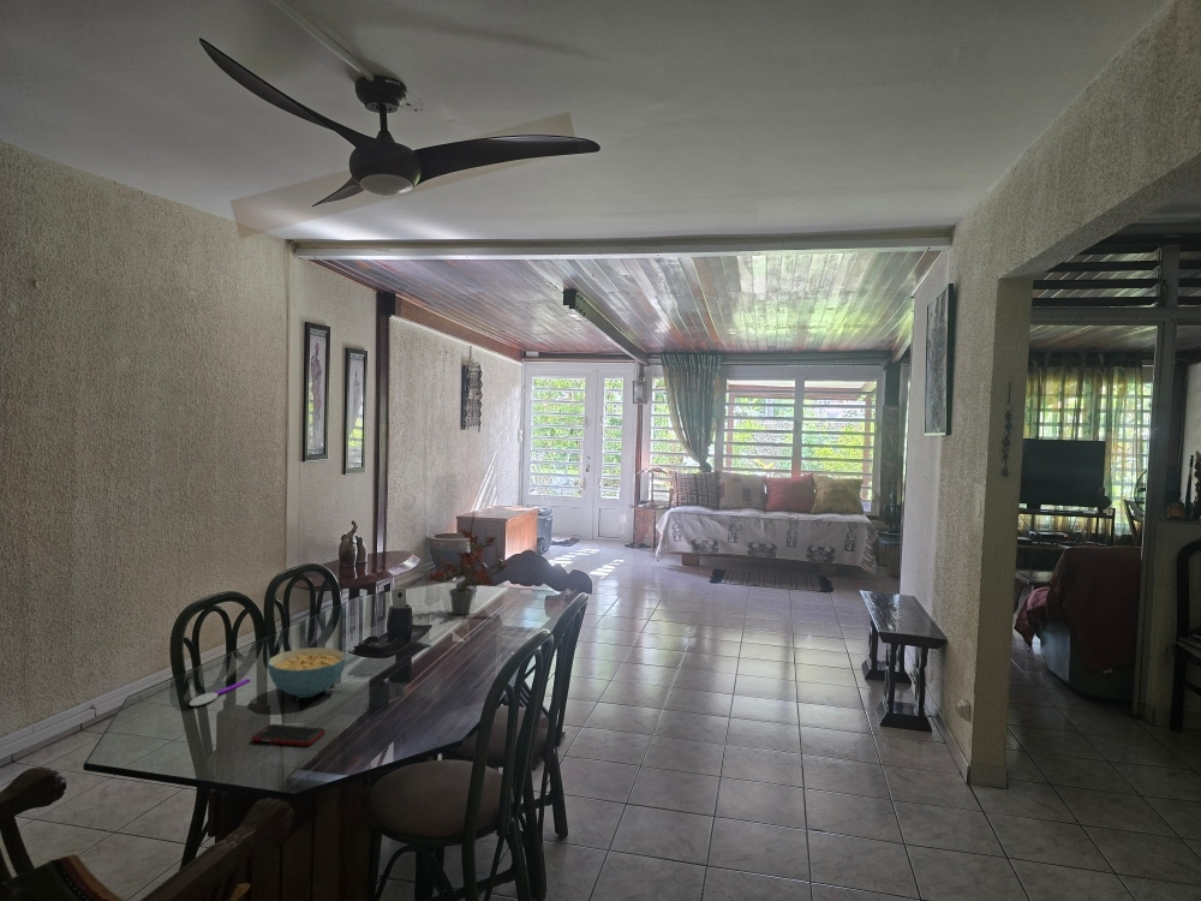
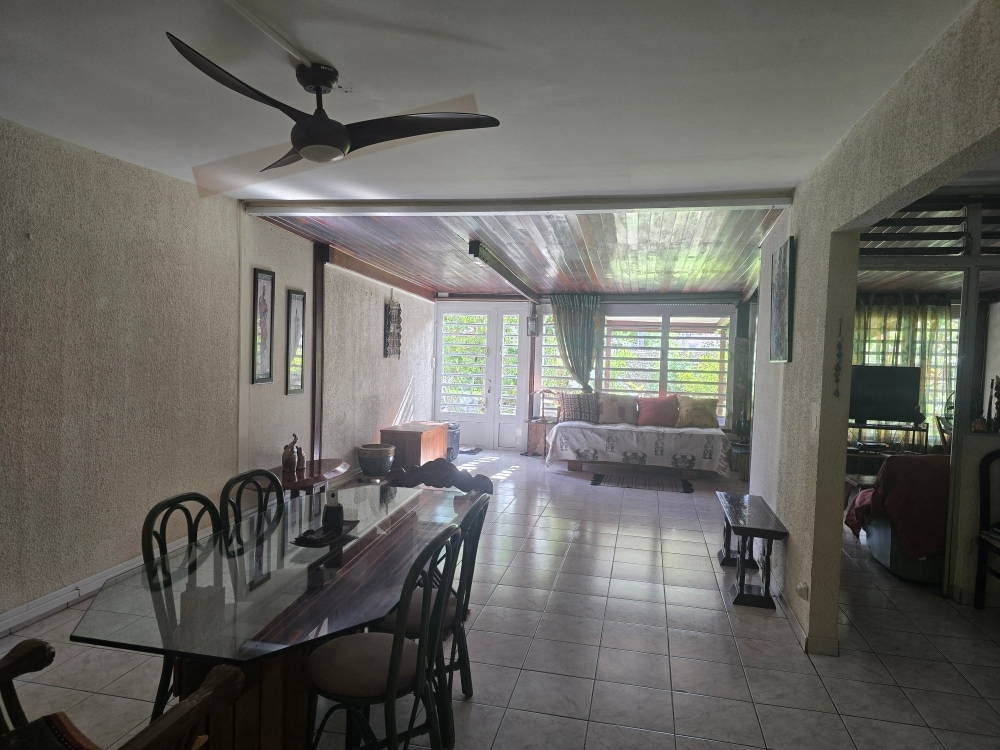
- cell phone (288, 734)
- potted plant (466, 561)
- cereal bowl (306, 675)
- spoon (221, 691)
